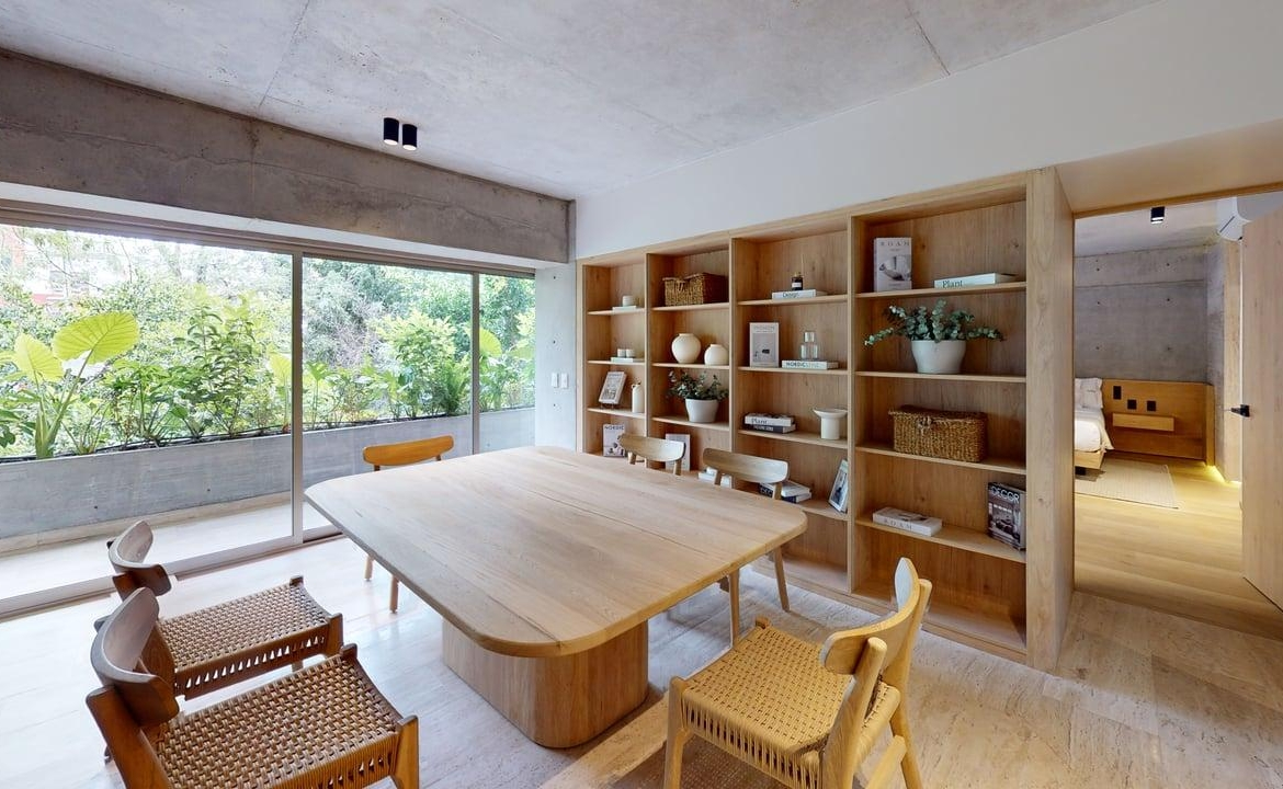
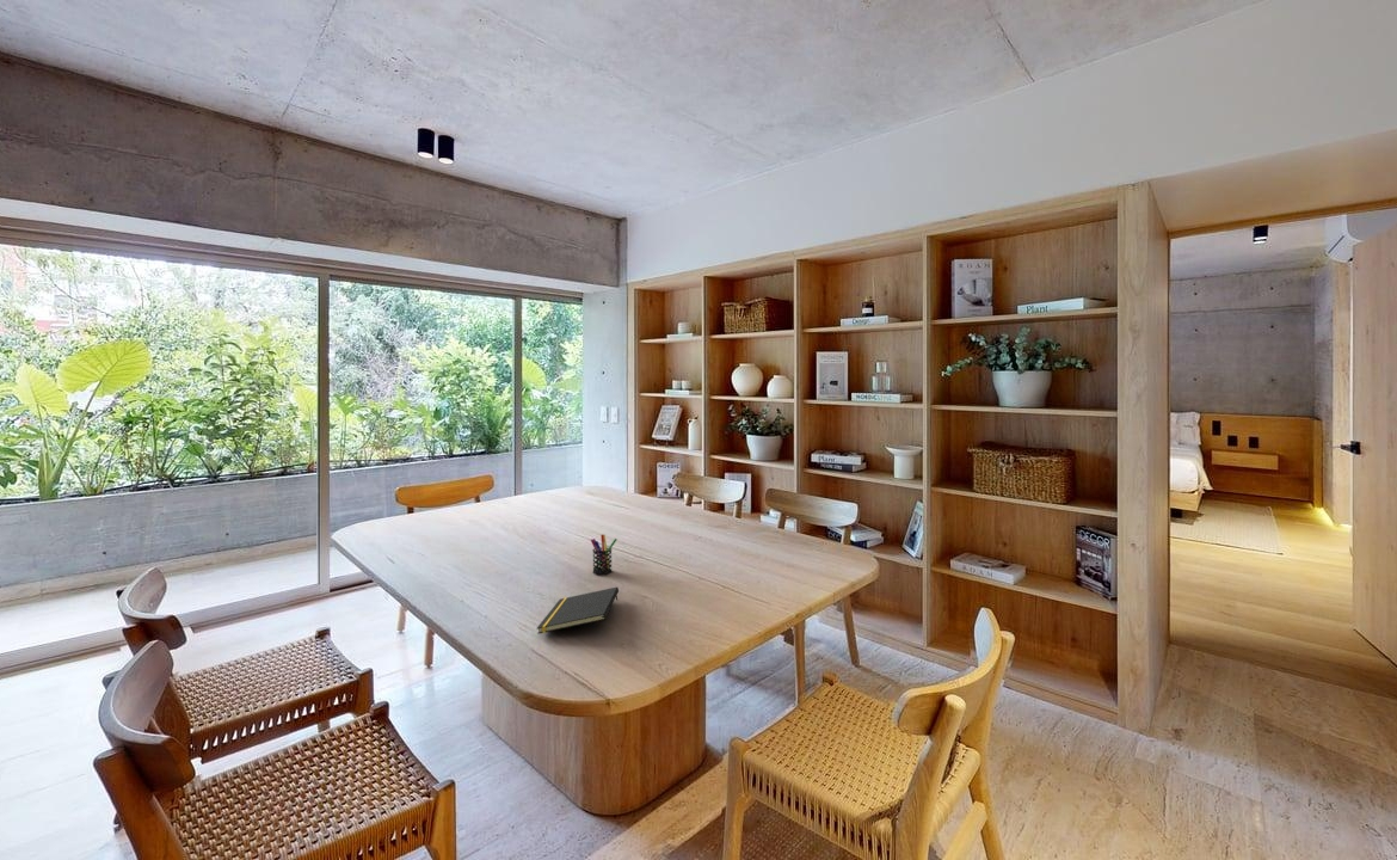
+ pen holder (604, 552)
+ notepad (580, 608)
